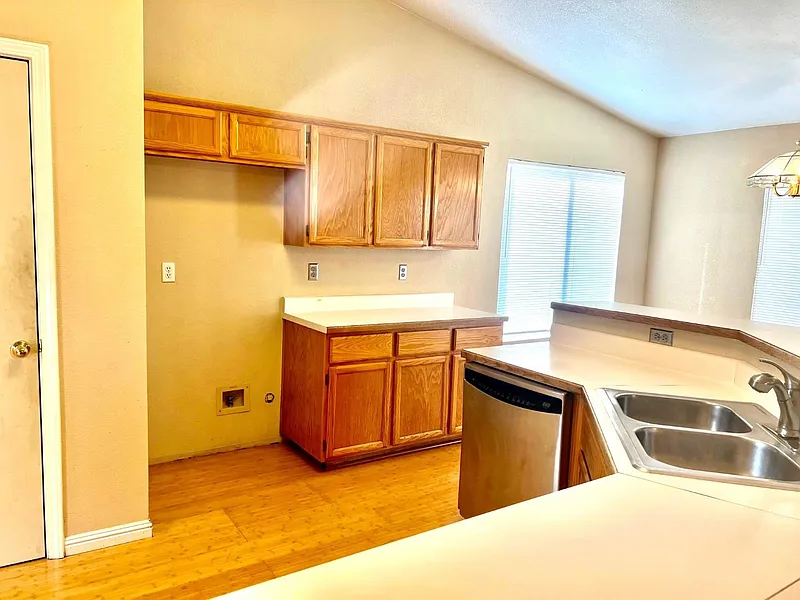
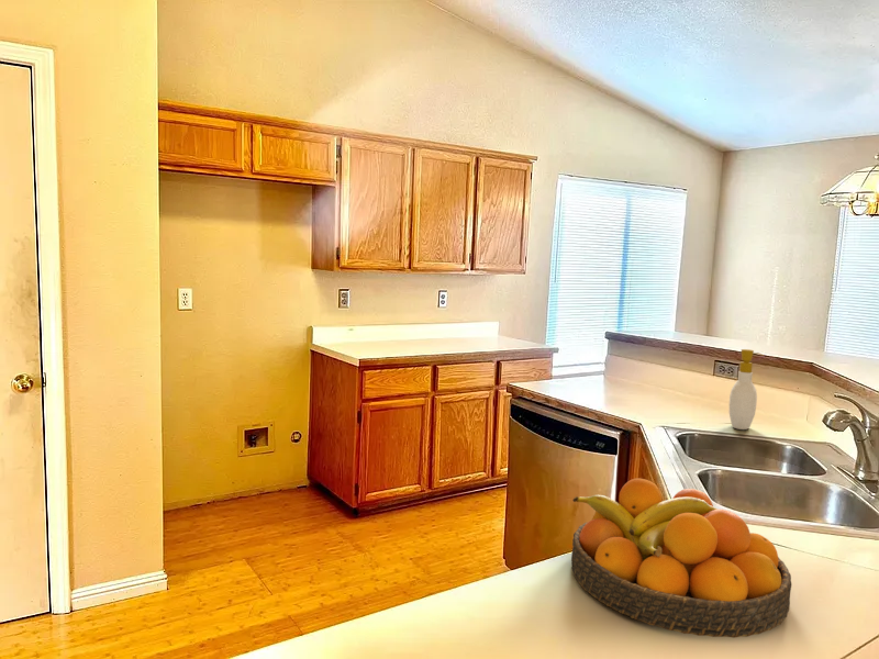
+ fruit bowl (677, 538)
+ soap bottle (745, 389)
